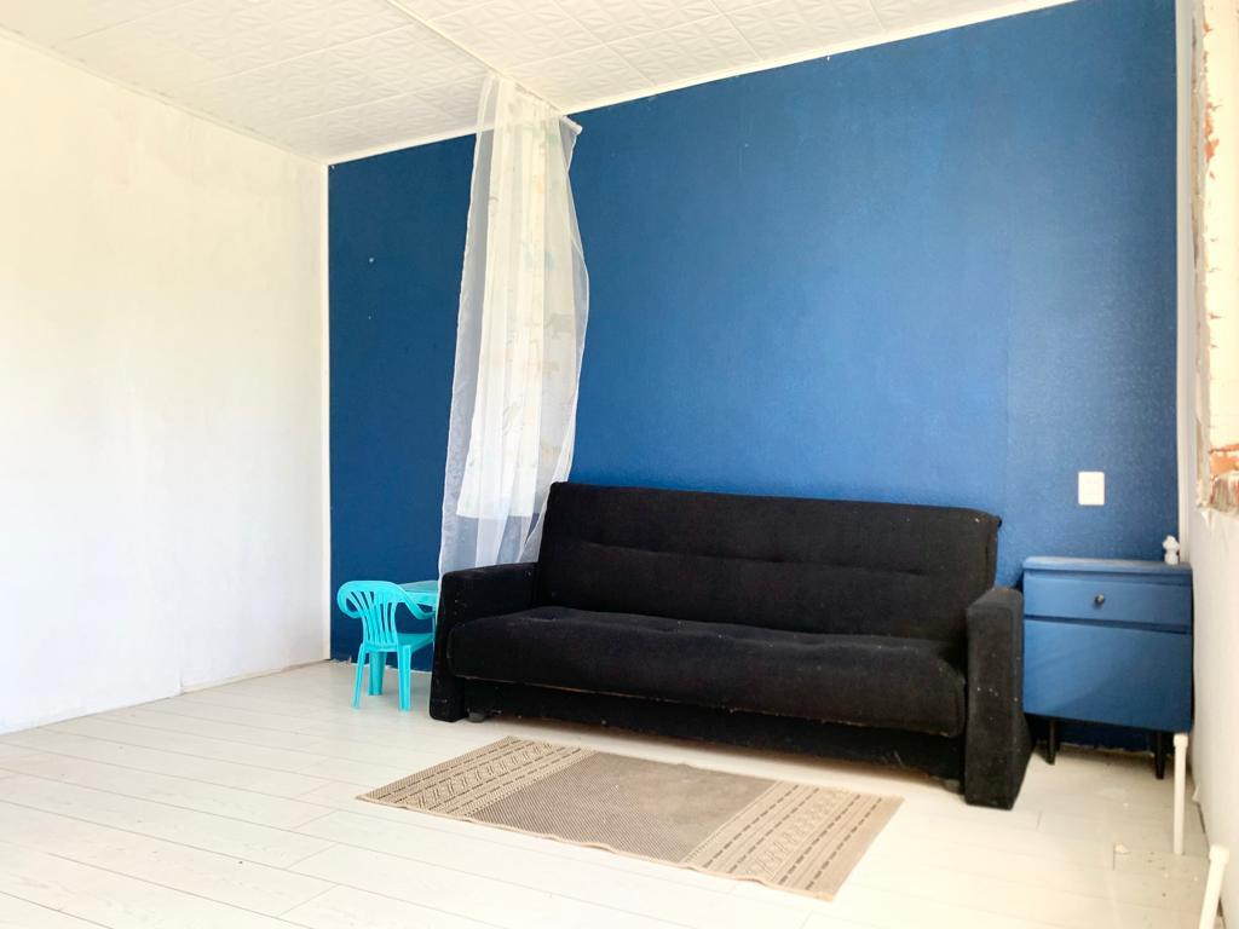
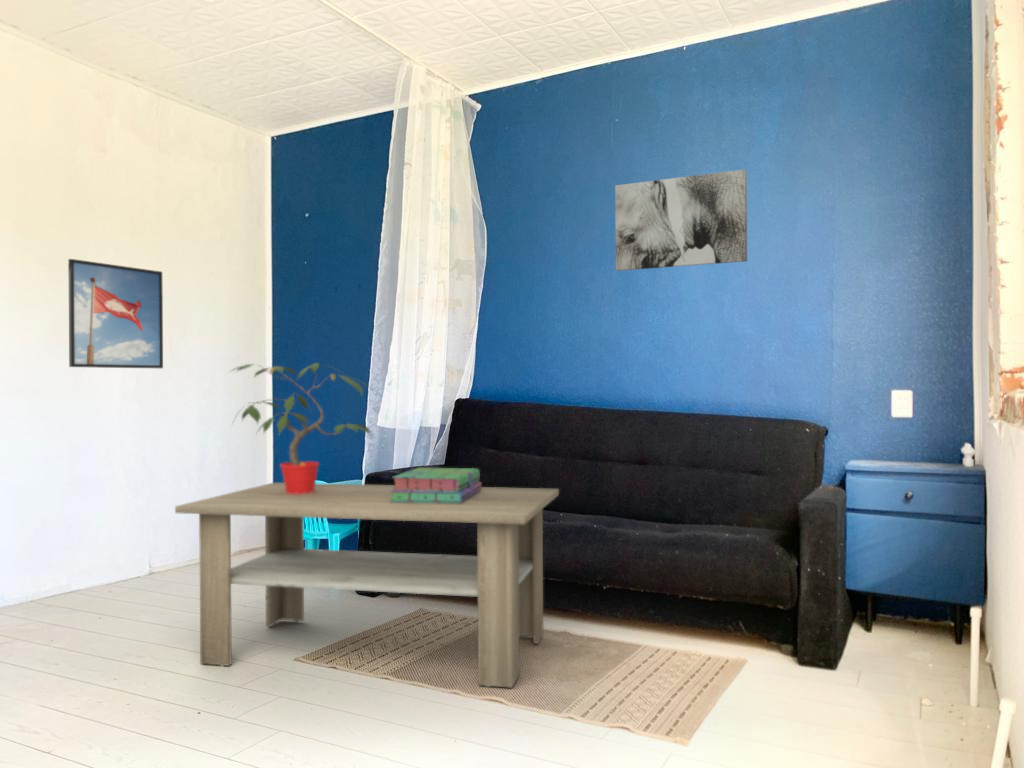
+ stack of books (437, 483)
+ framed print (118, 316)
+ coffee table (379, 573)
+ potted plant (303, 426)
+ wall art (679, 222)
